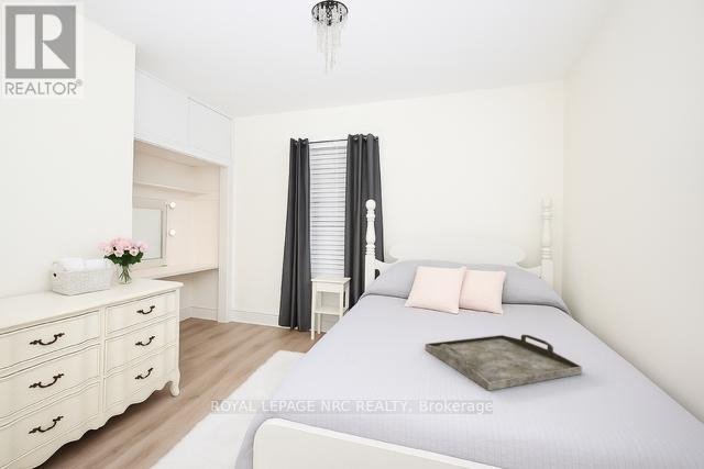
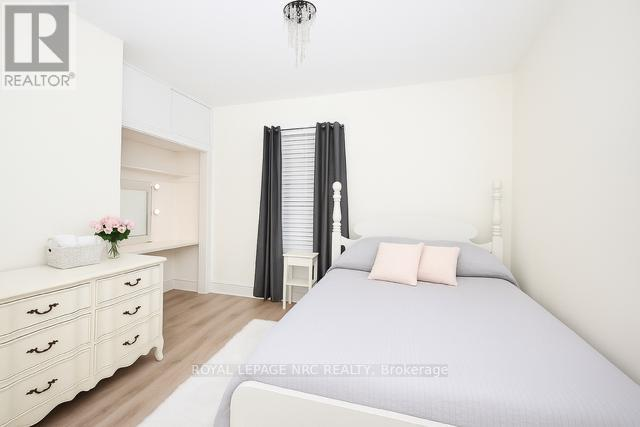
- serving tray (496, 351)
